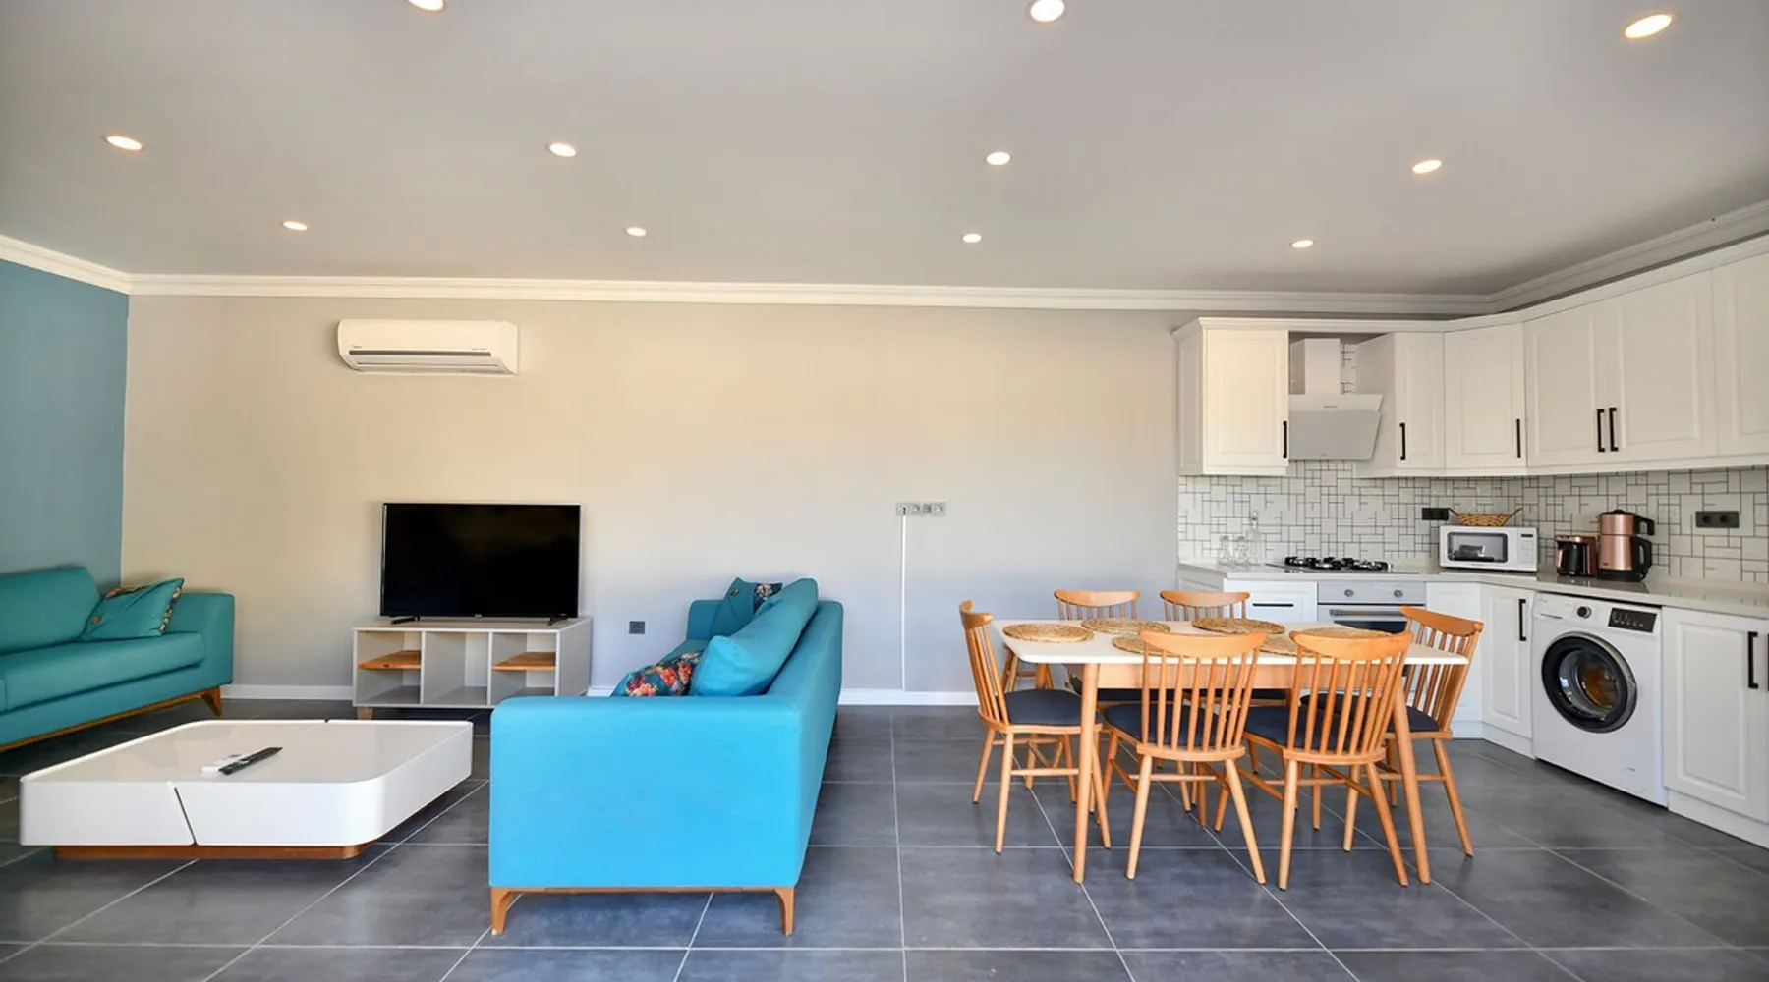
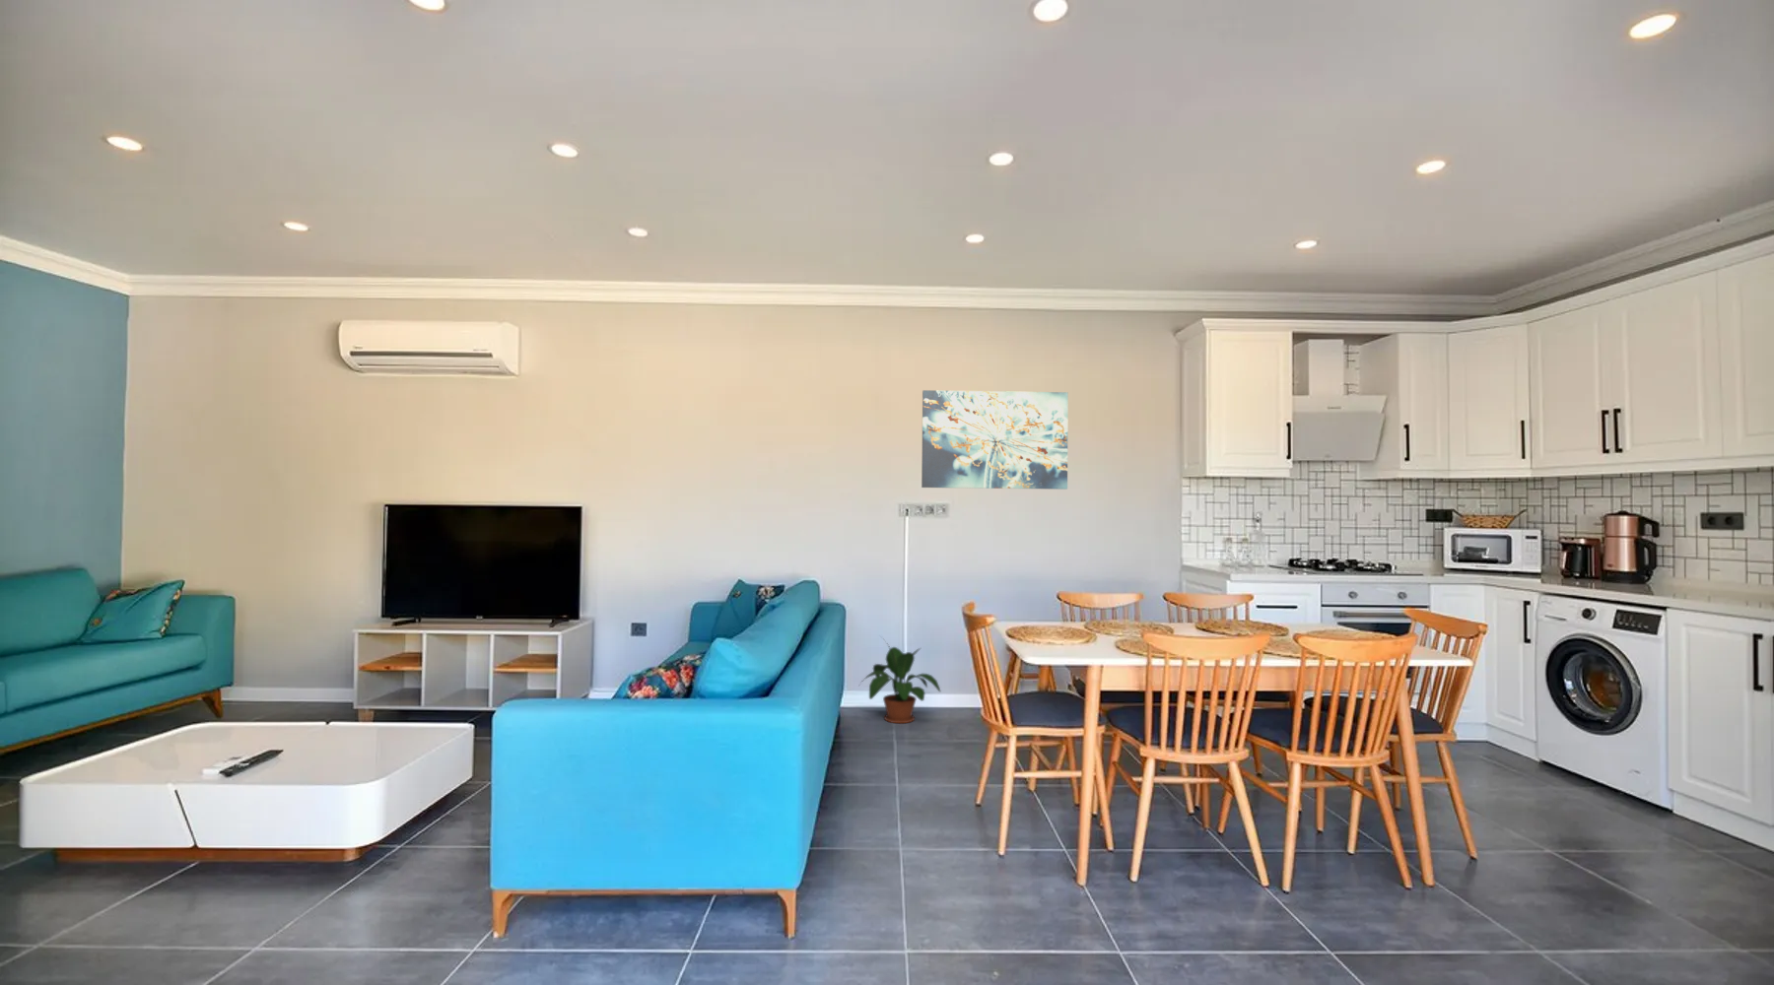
+ potted plant (899, 676)
+ wall art (995, 439)
